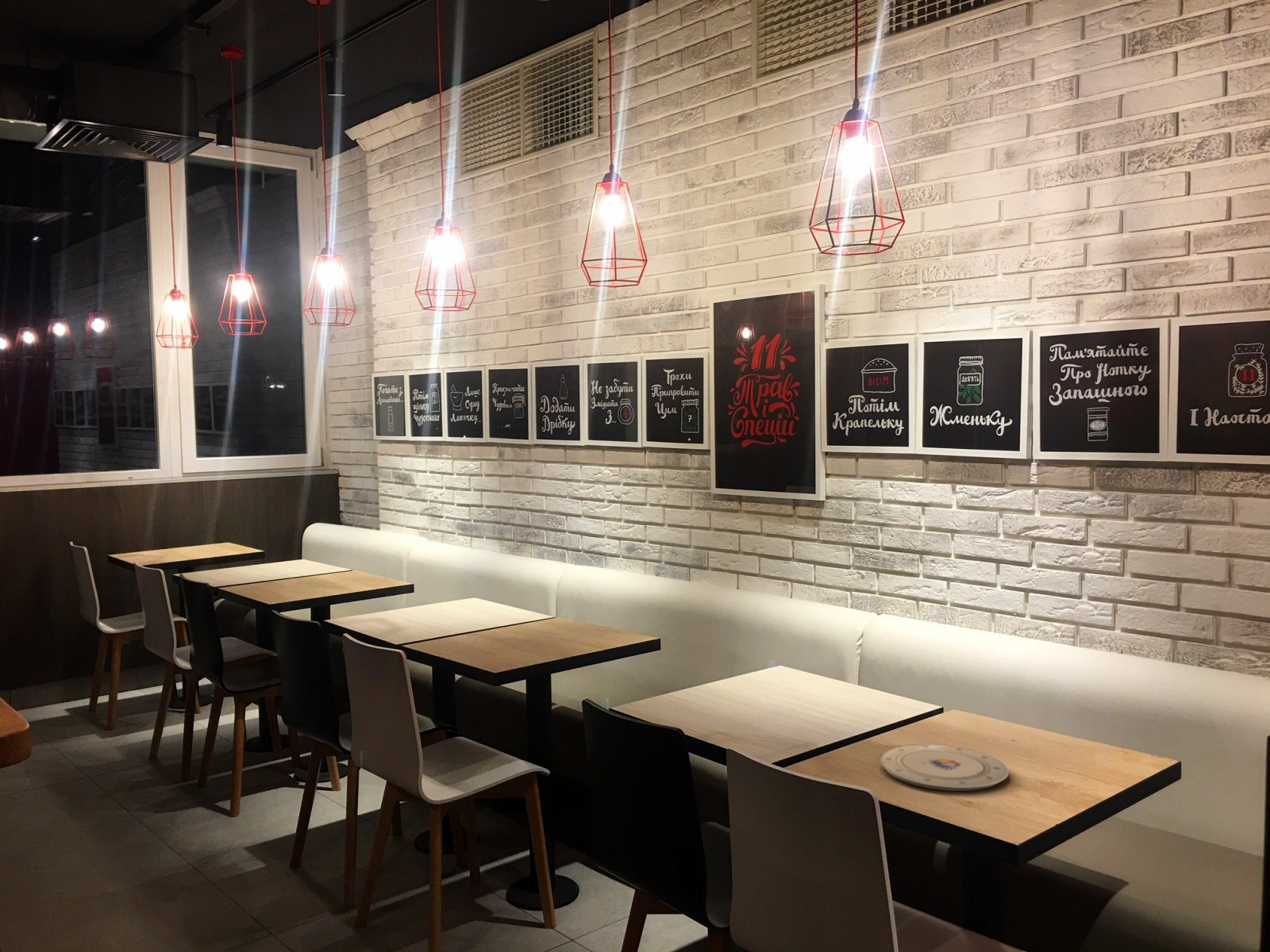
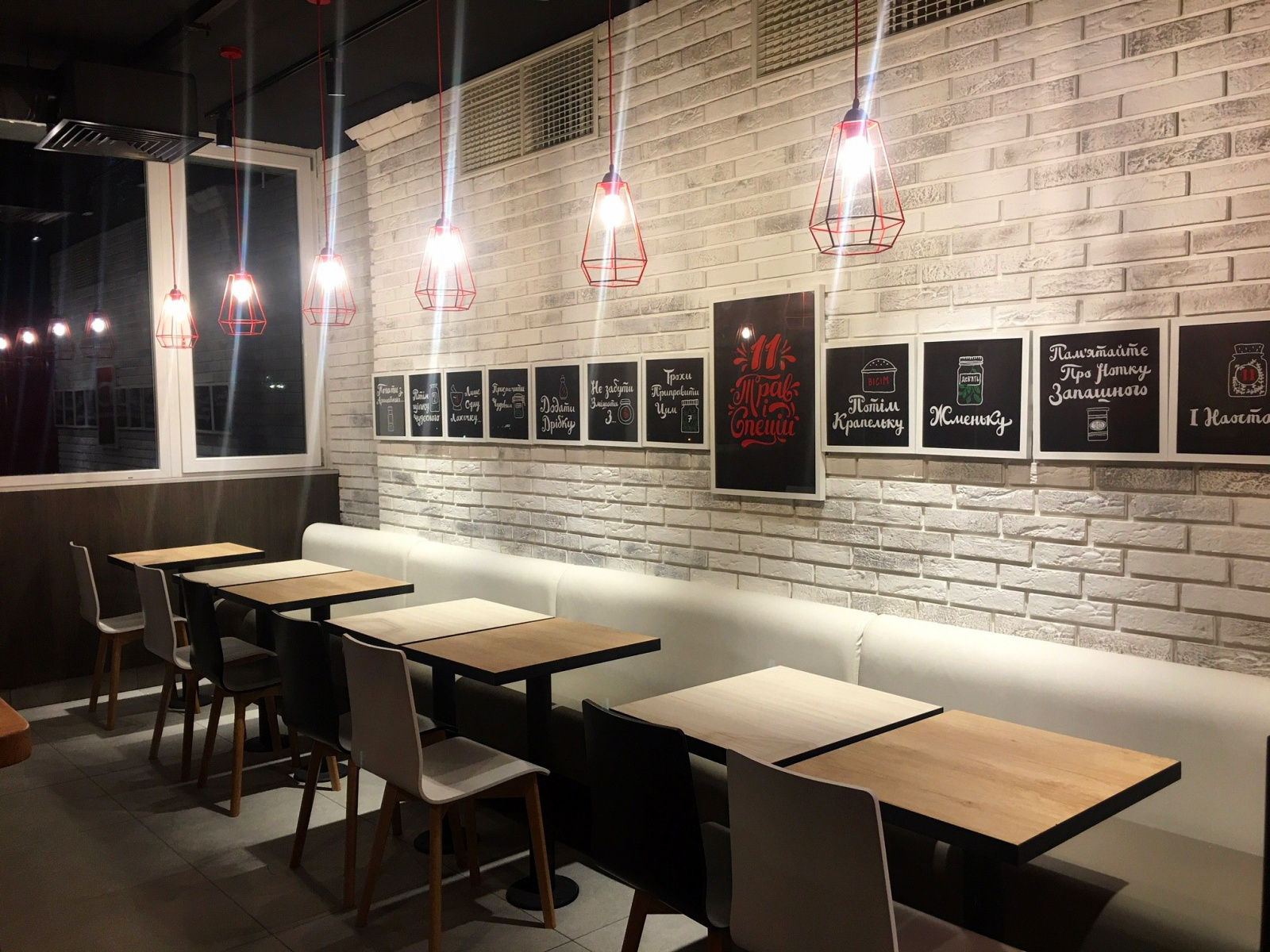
- plate (942, 767)
